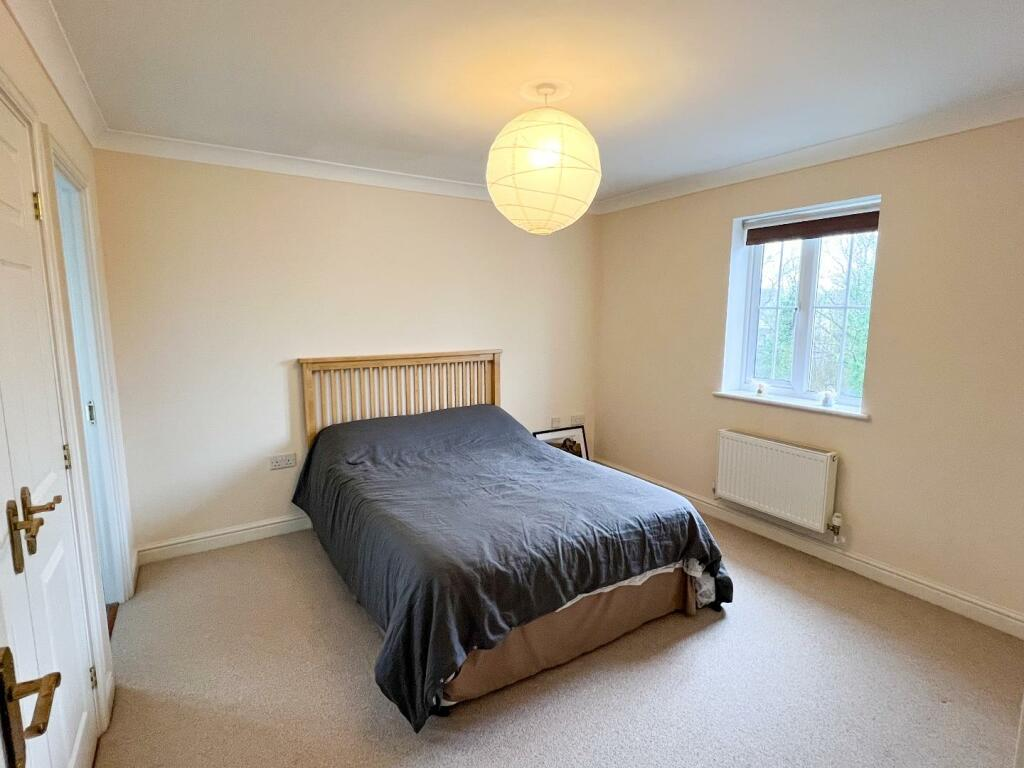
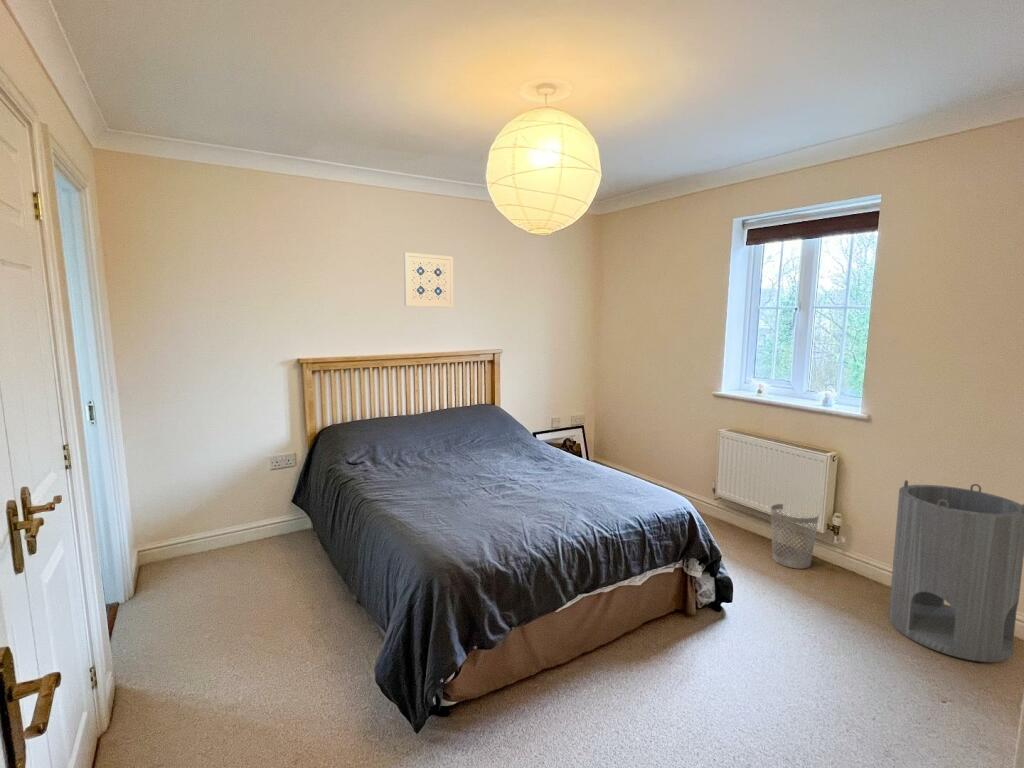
+ cylinder (953, 562)
+ wall art (429, 280)
+ wastebasket (792, 536)
